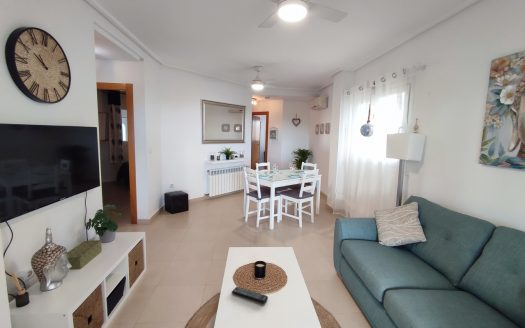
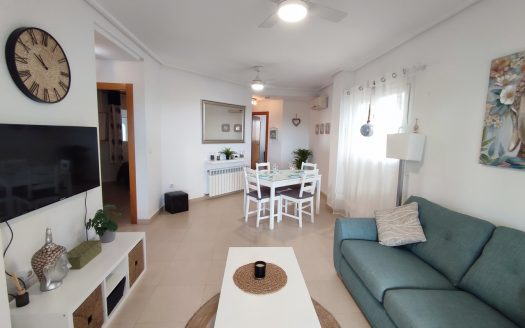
- remote control (249, 294)
